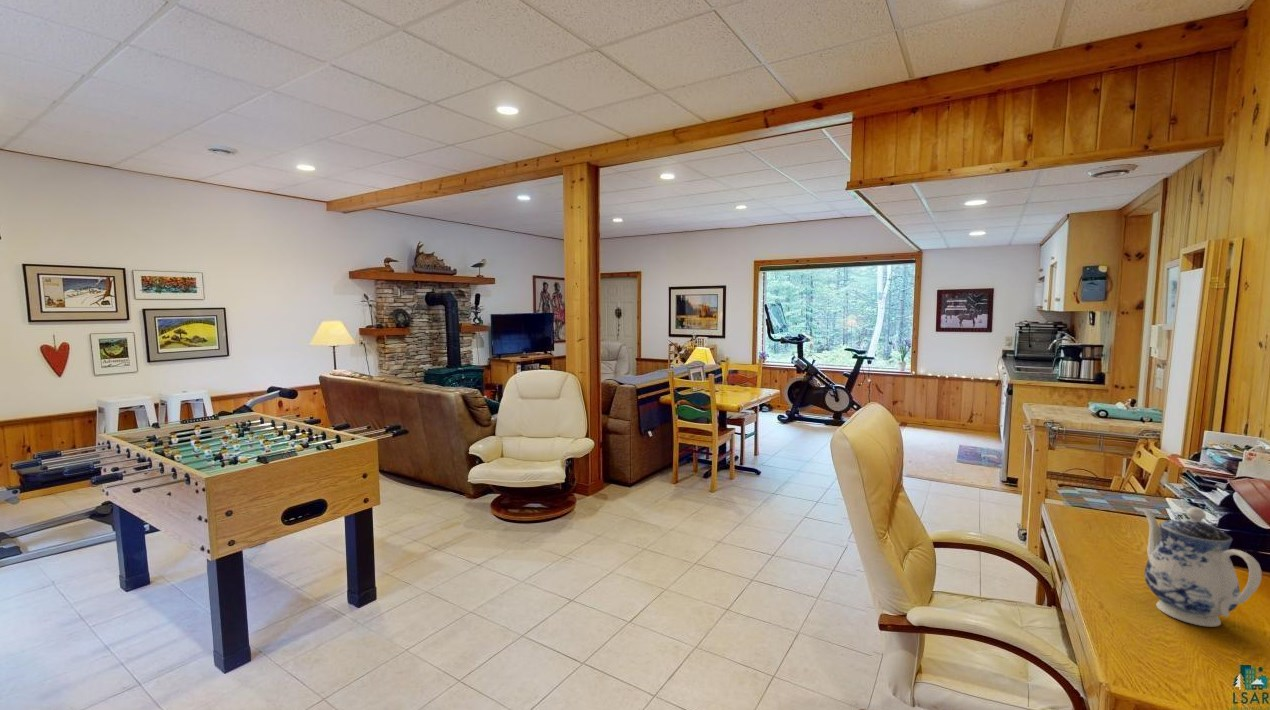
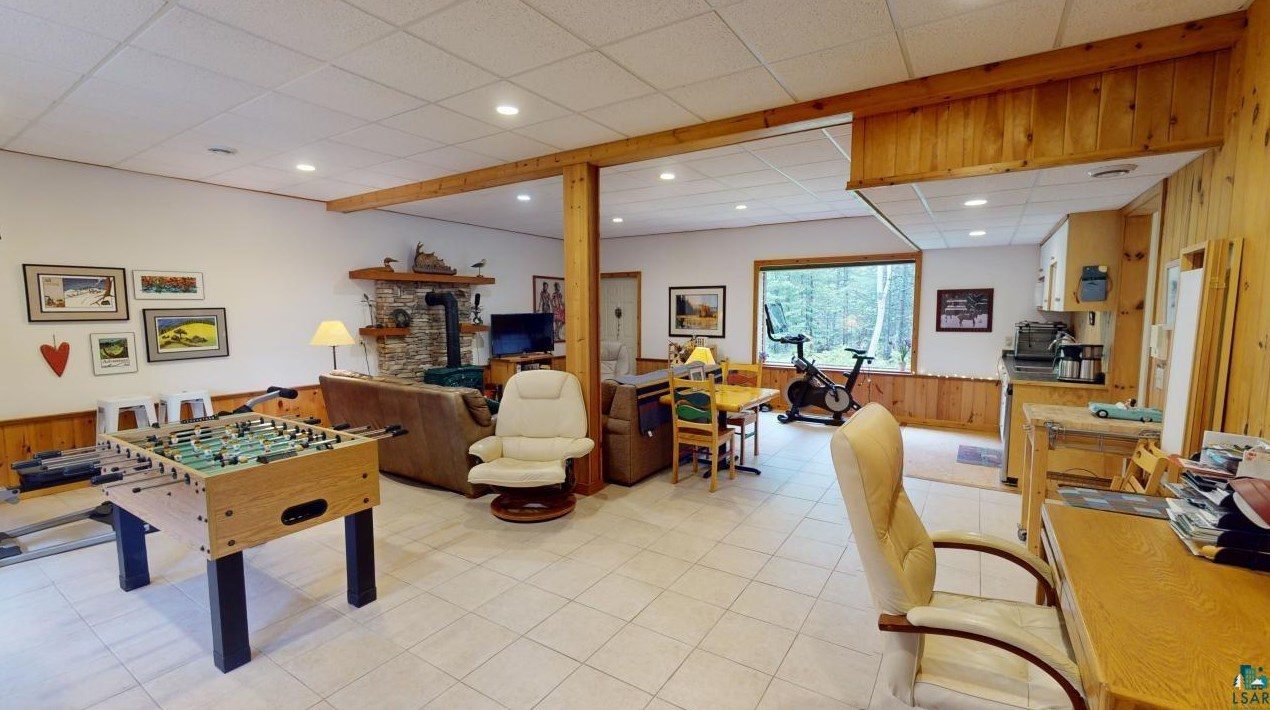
- teapot (1192, 561)
